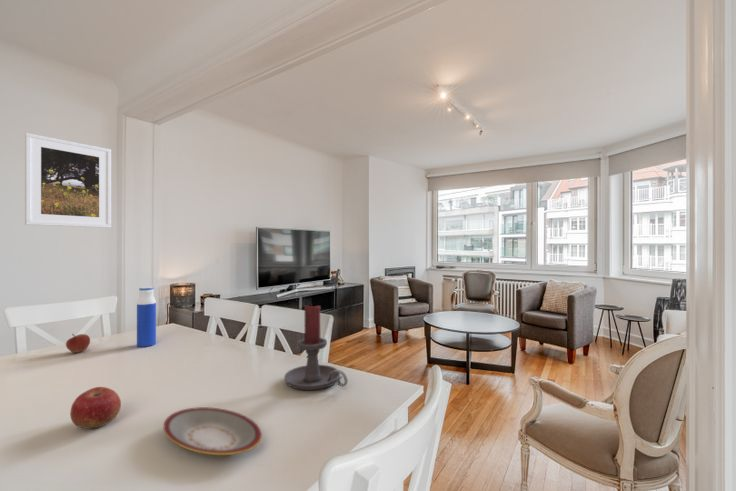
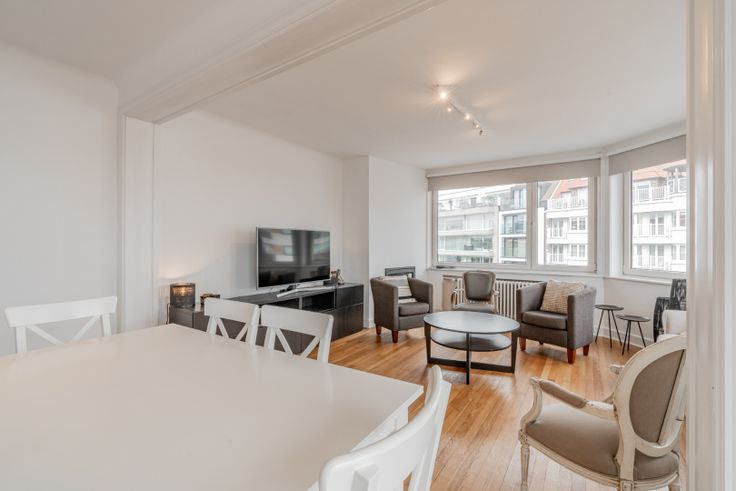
- water bottle (146, 316)
- candle holder (318, 343)
- apple (78, 342)
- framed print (71, 184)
- plate (211, 432)
- apple (96, 406)
